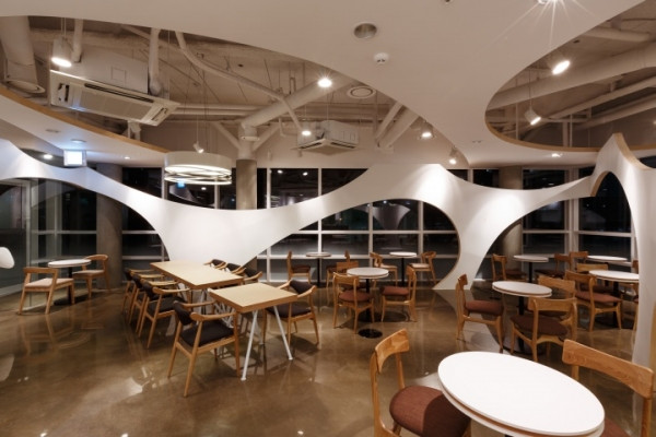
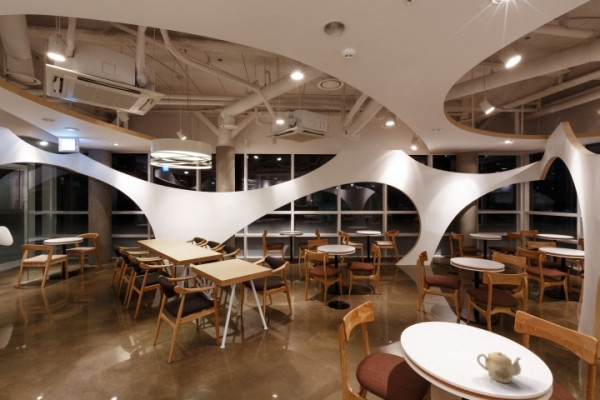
+ teapot (498, 364)
